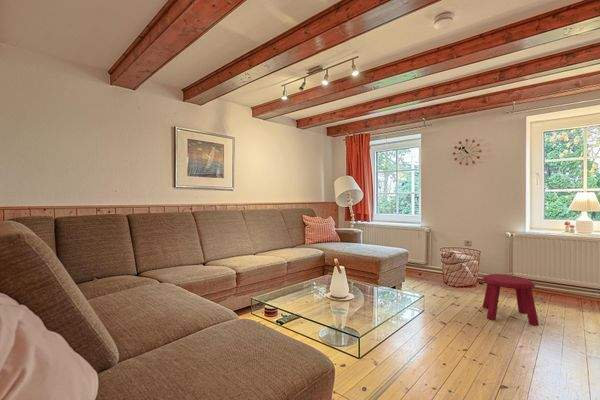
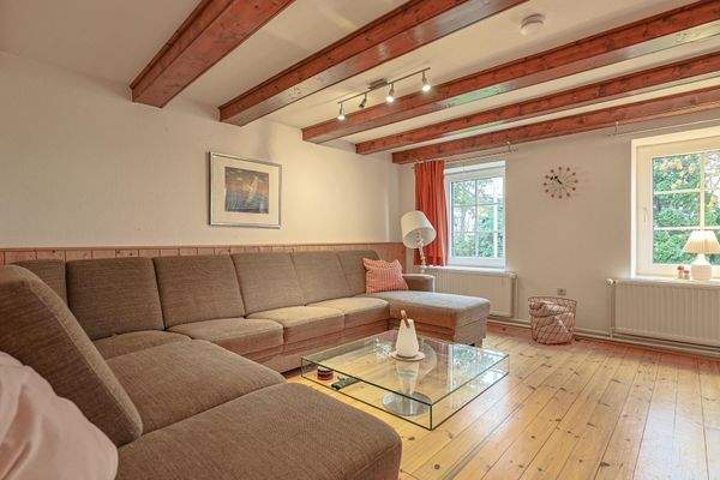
- stool (516, 295)
